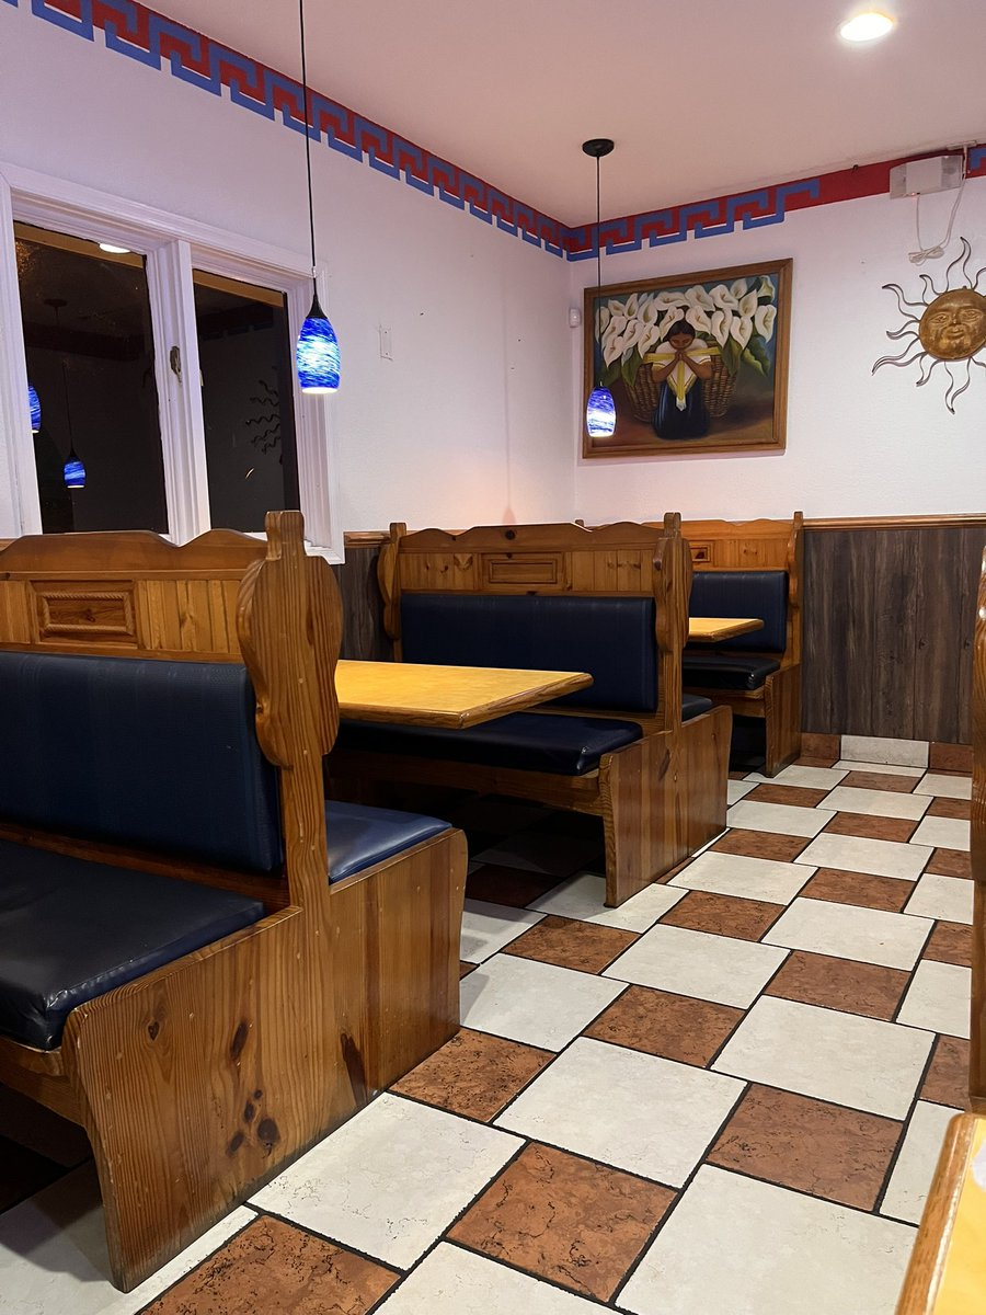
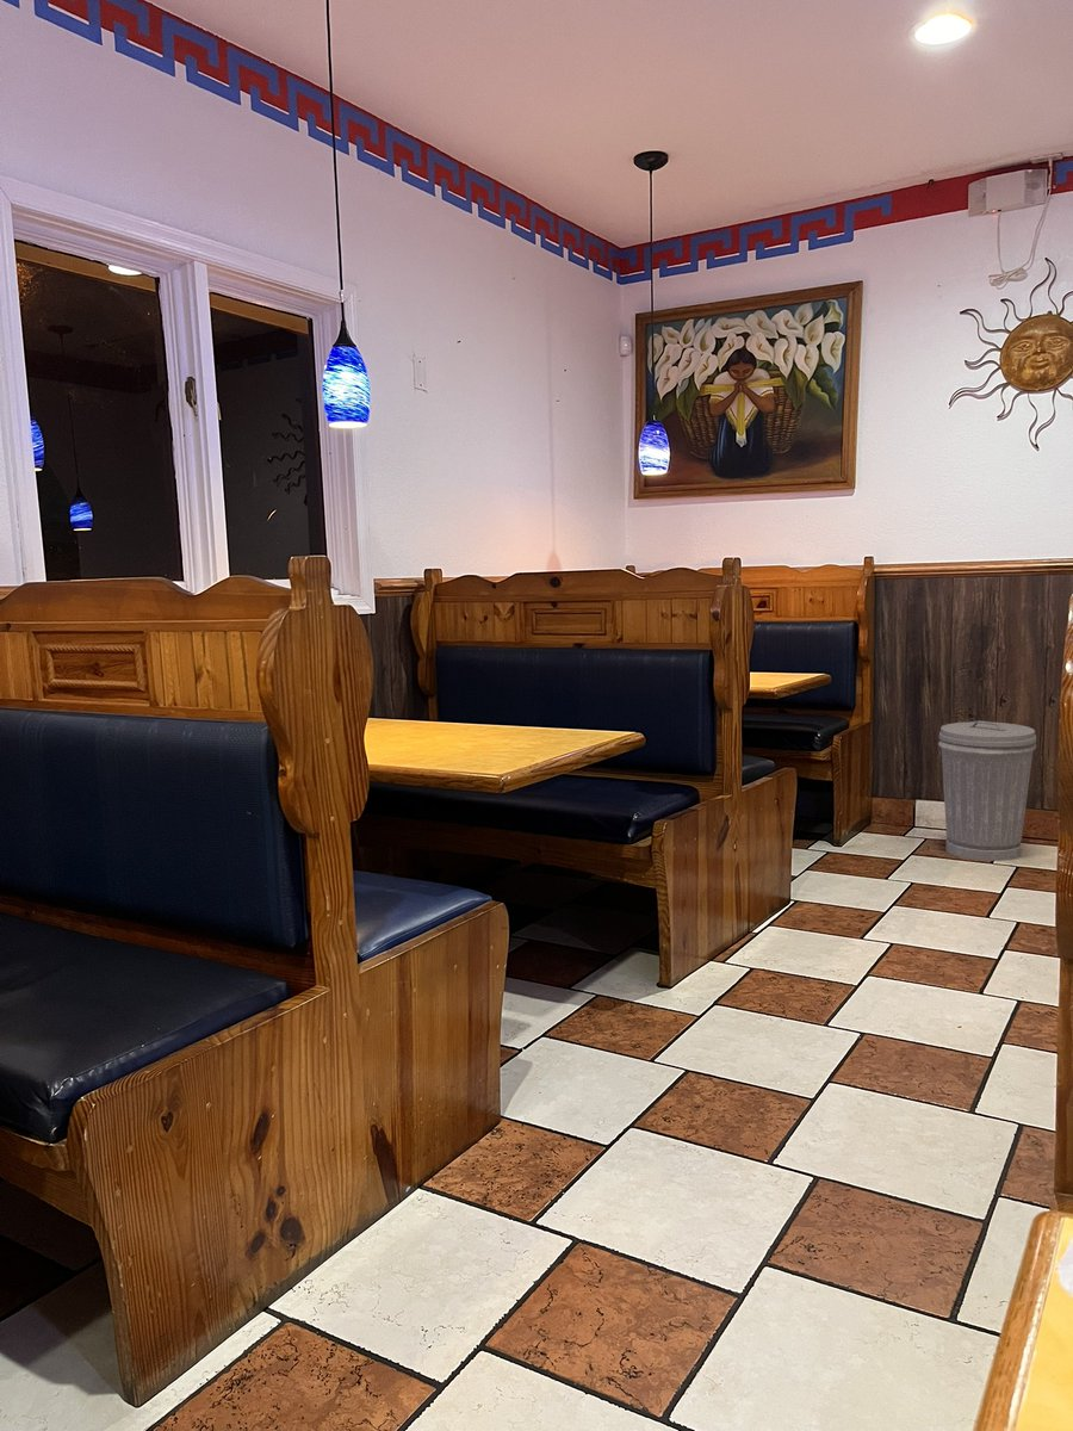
+ trash can (985, 787)
